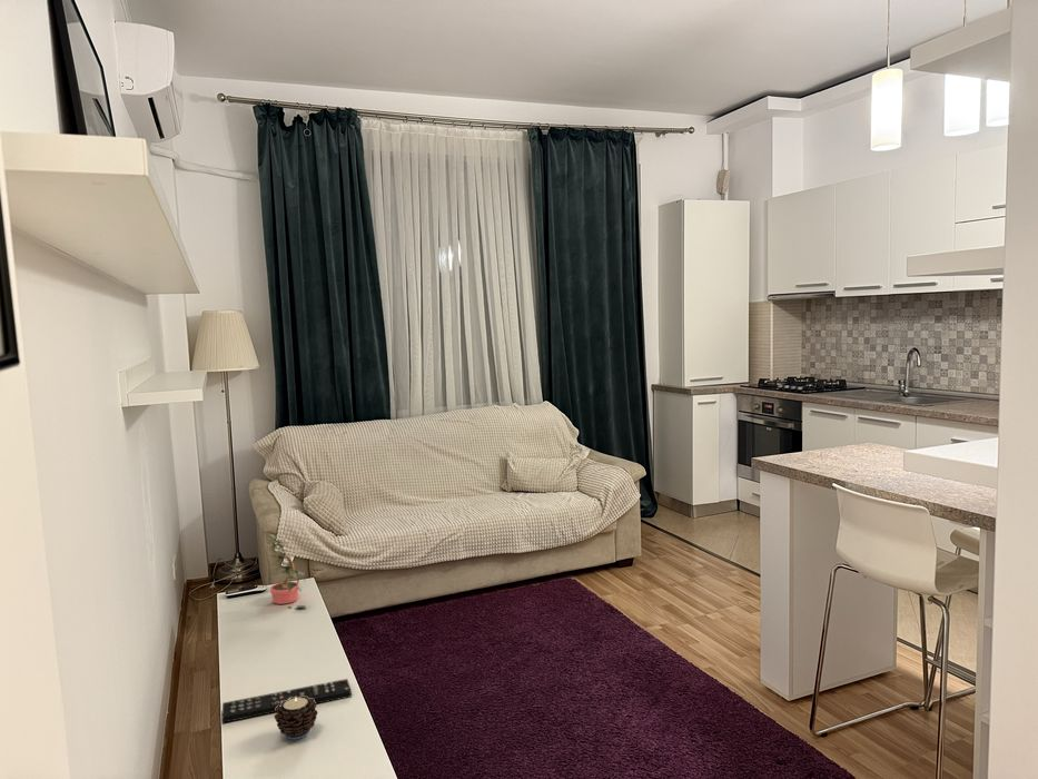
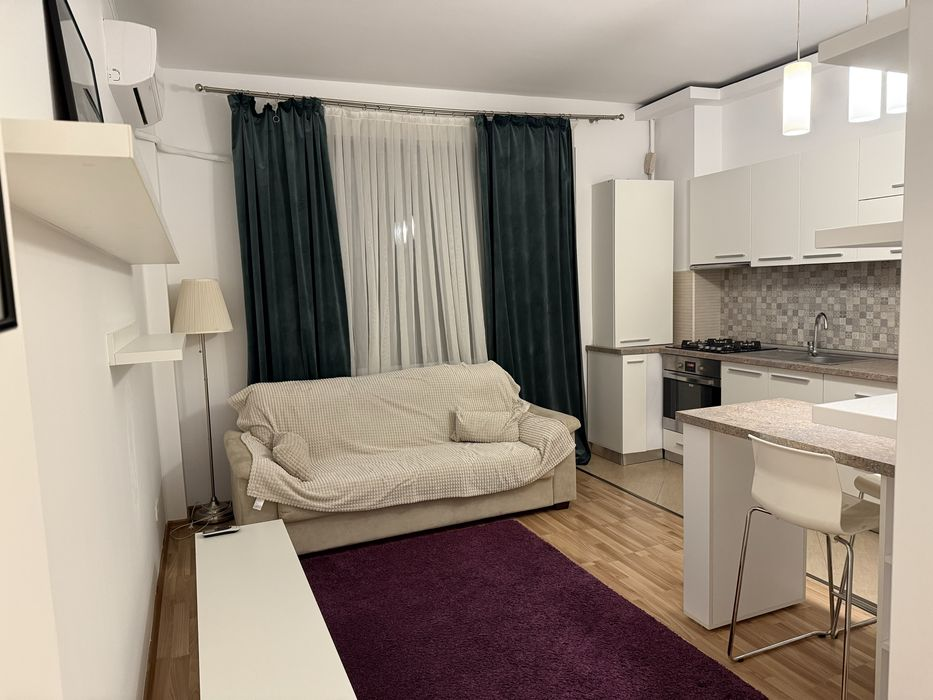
- potted plant (285, 571)
- remote control (288, 699)
- candle (296, 714)
